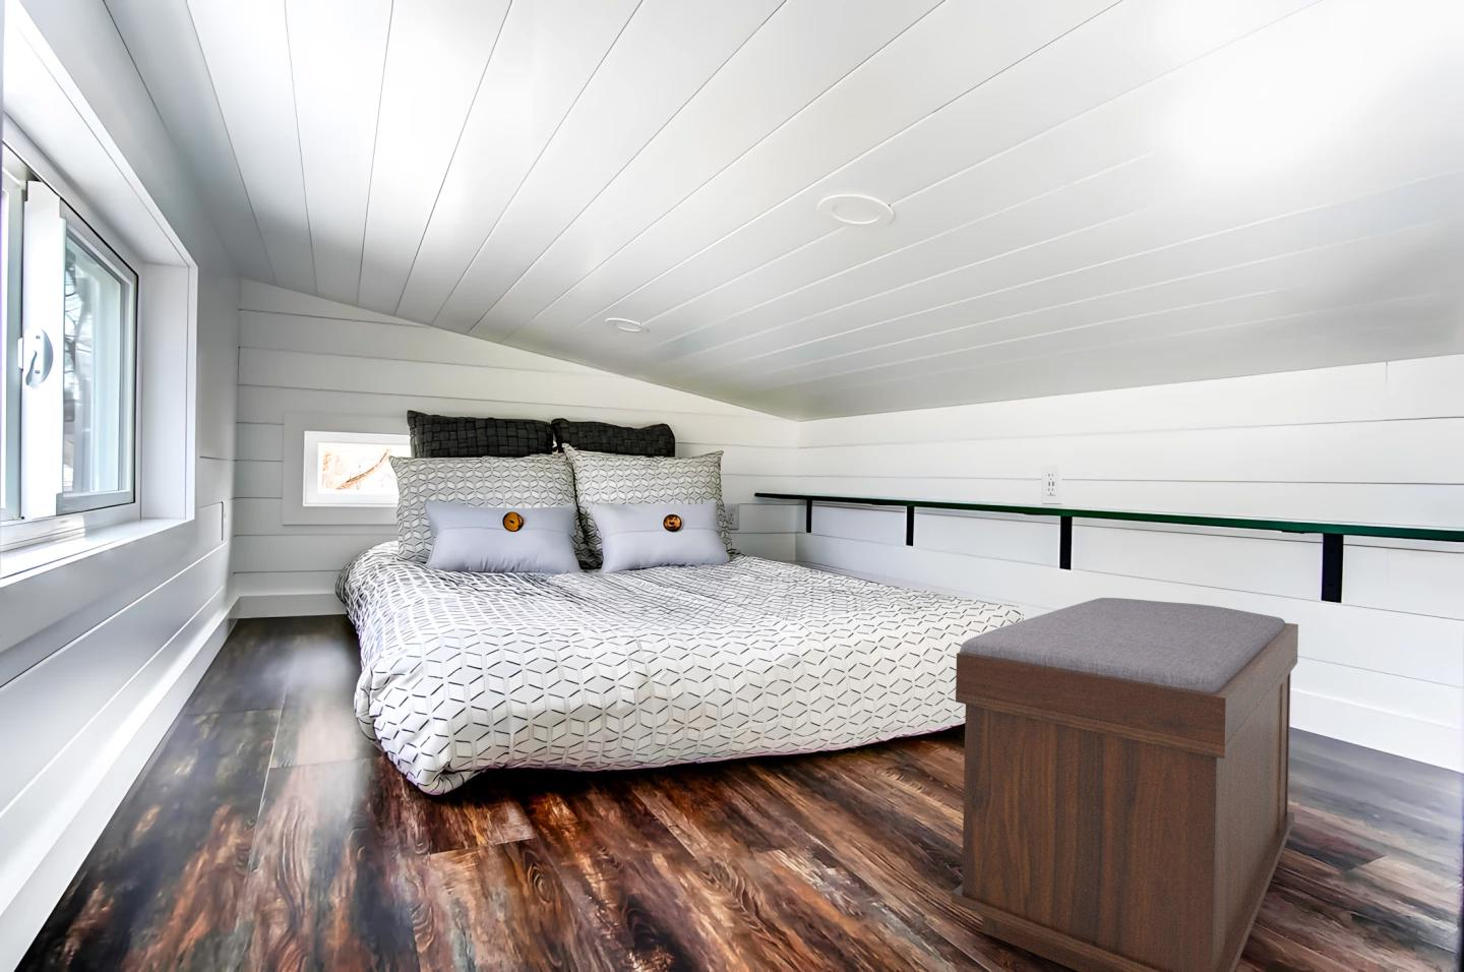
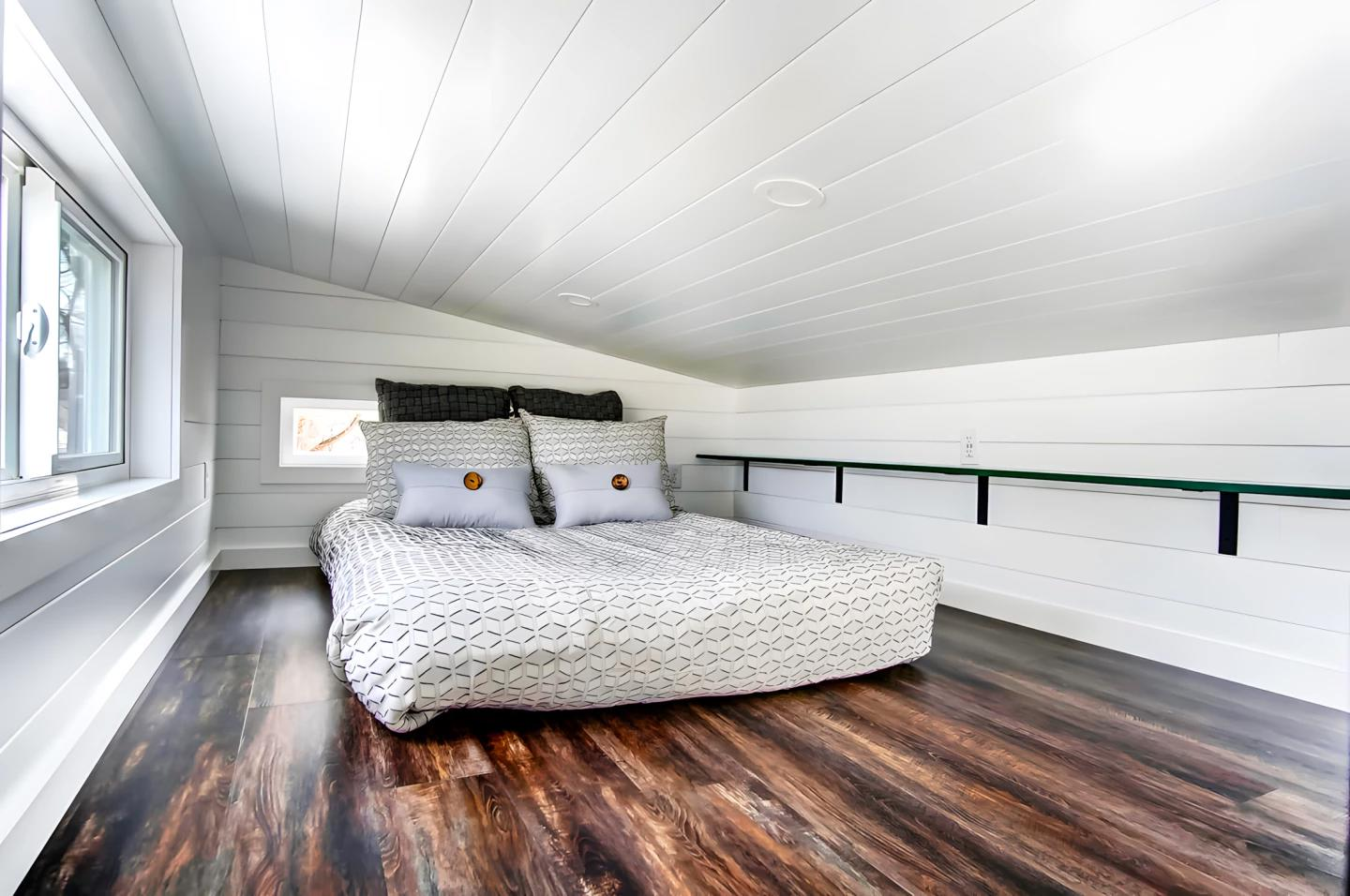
- bench (1142, 753)
